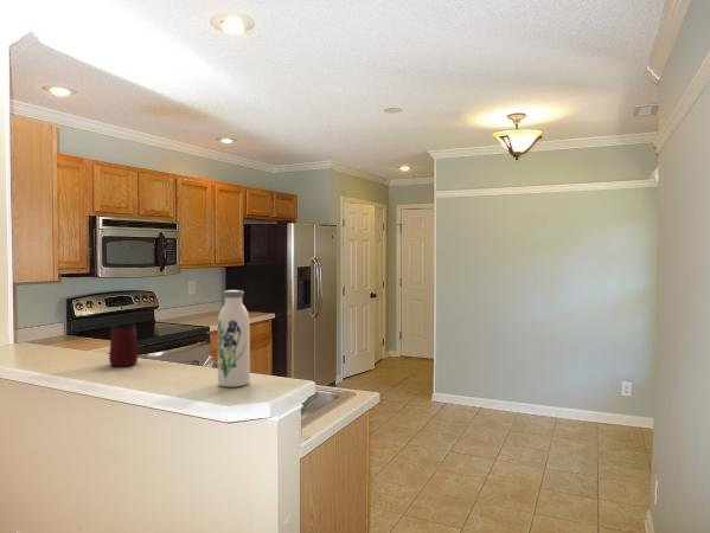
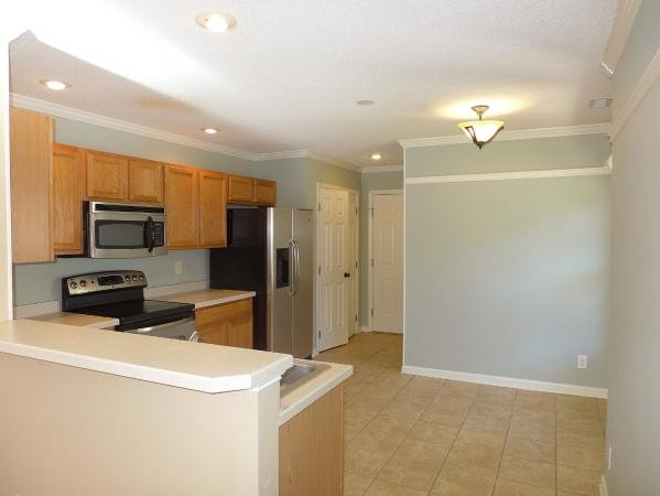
- water bottle (234, 336)
- mug (126, 345)
